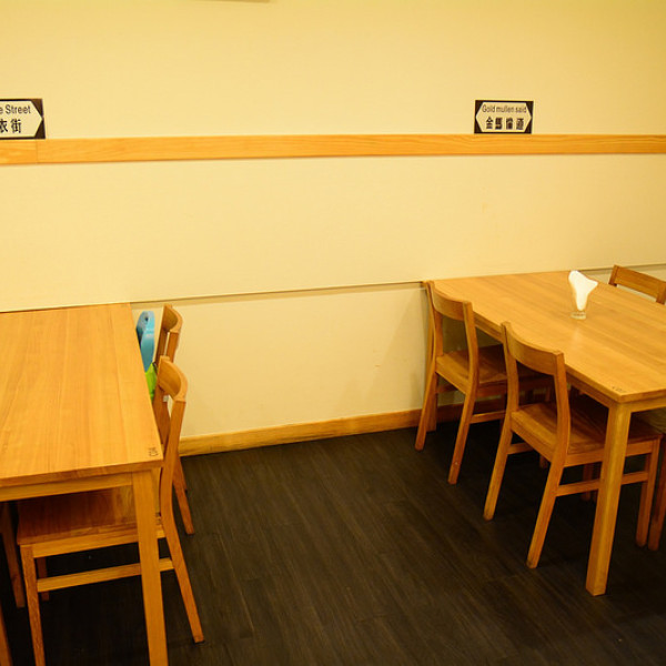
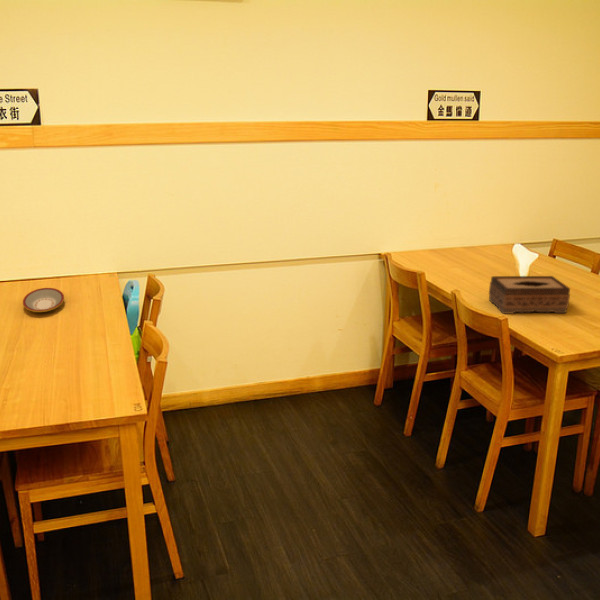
+ tissue box (528, 294)
+ plate (44, 301)
